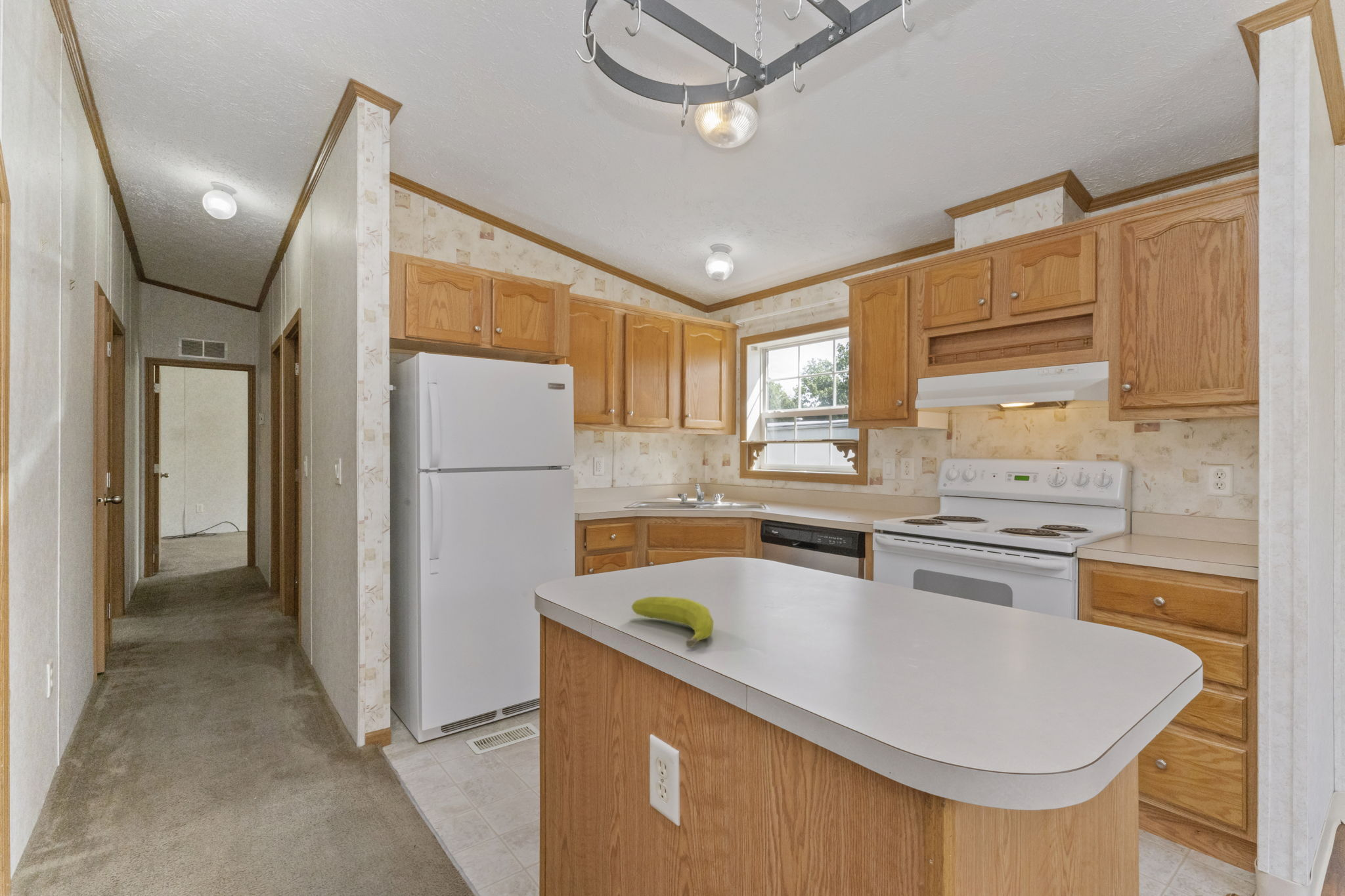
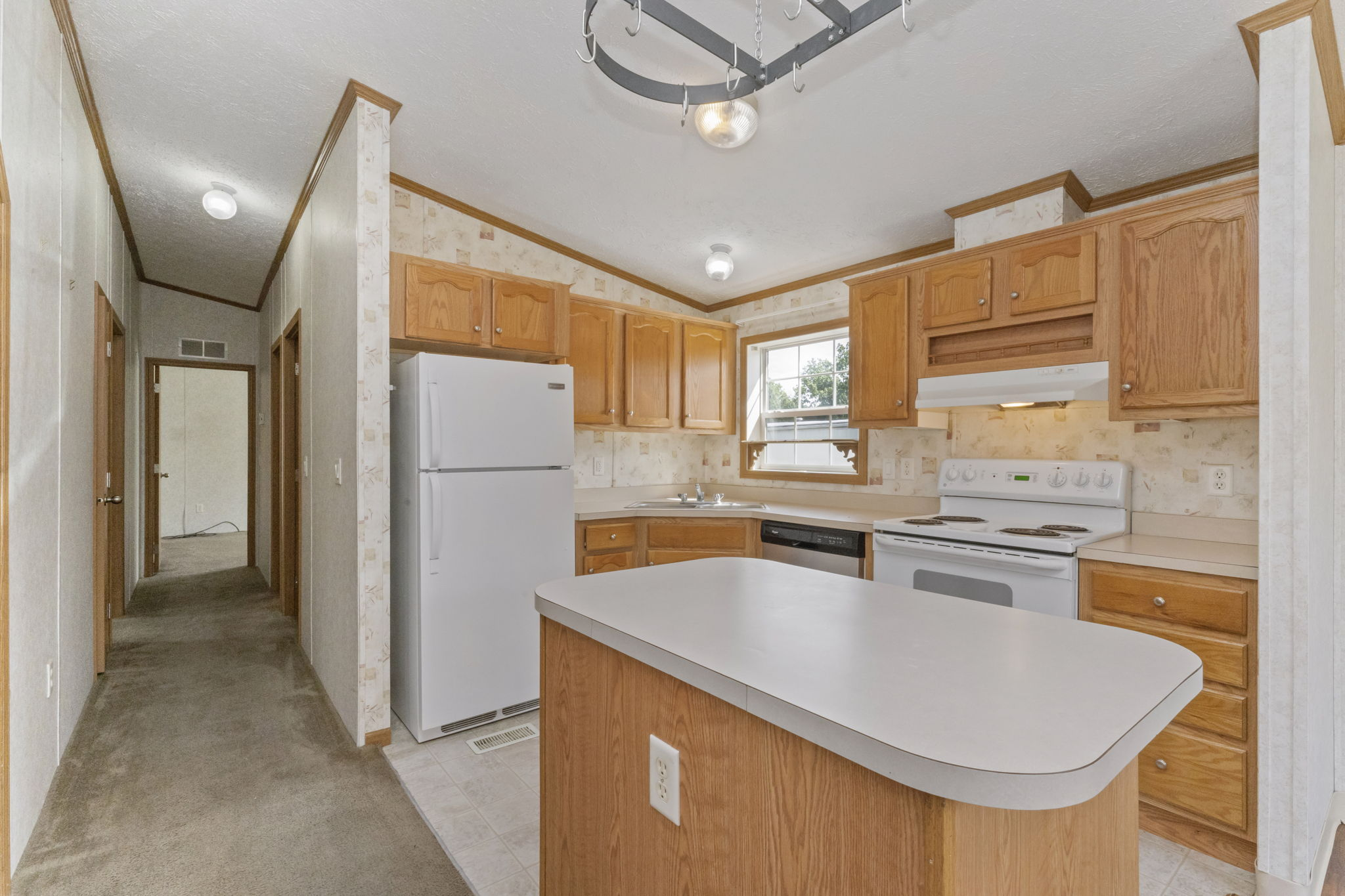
- fruit (667, 615)
